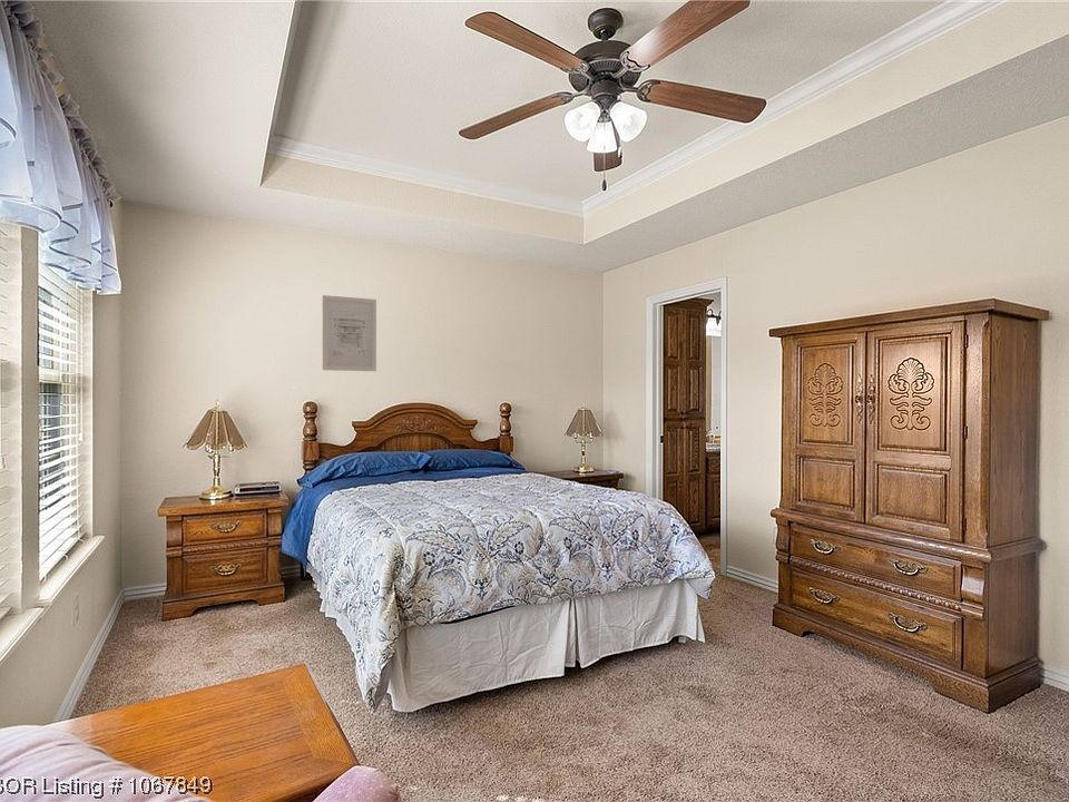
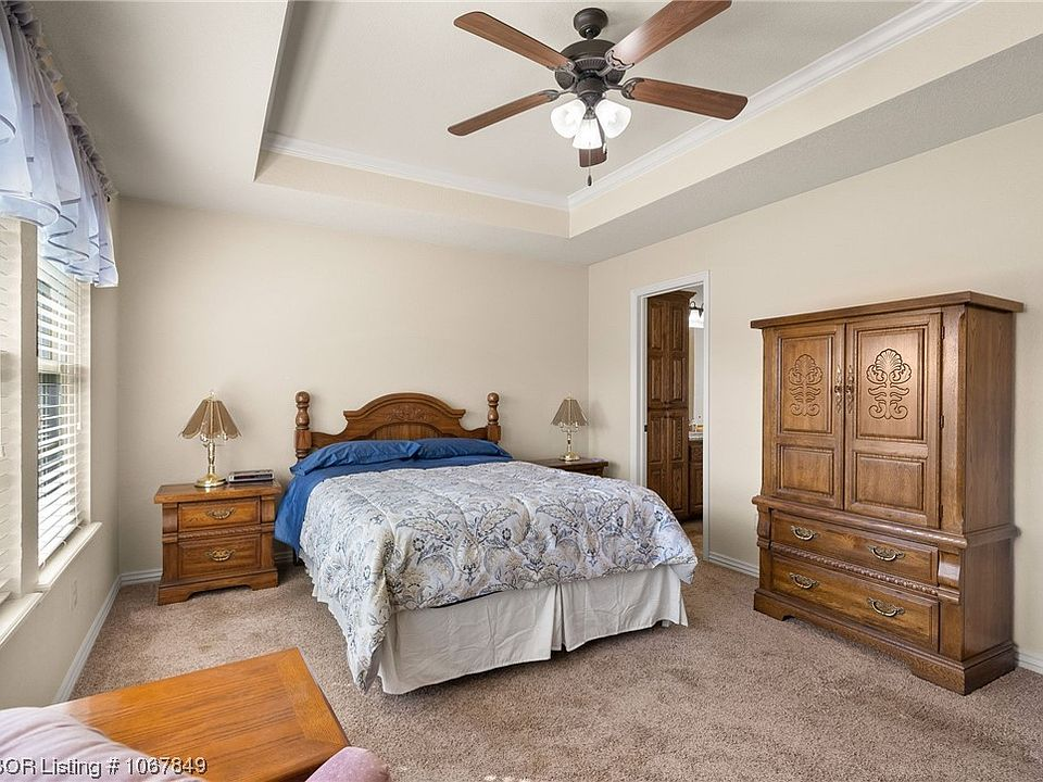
- wall art (350, 333)
